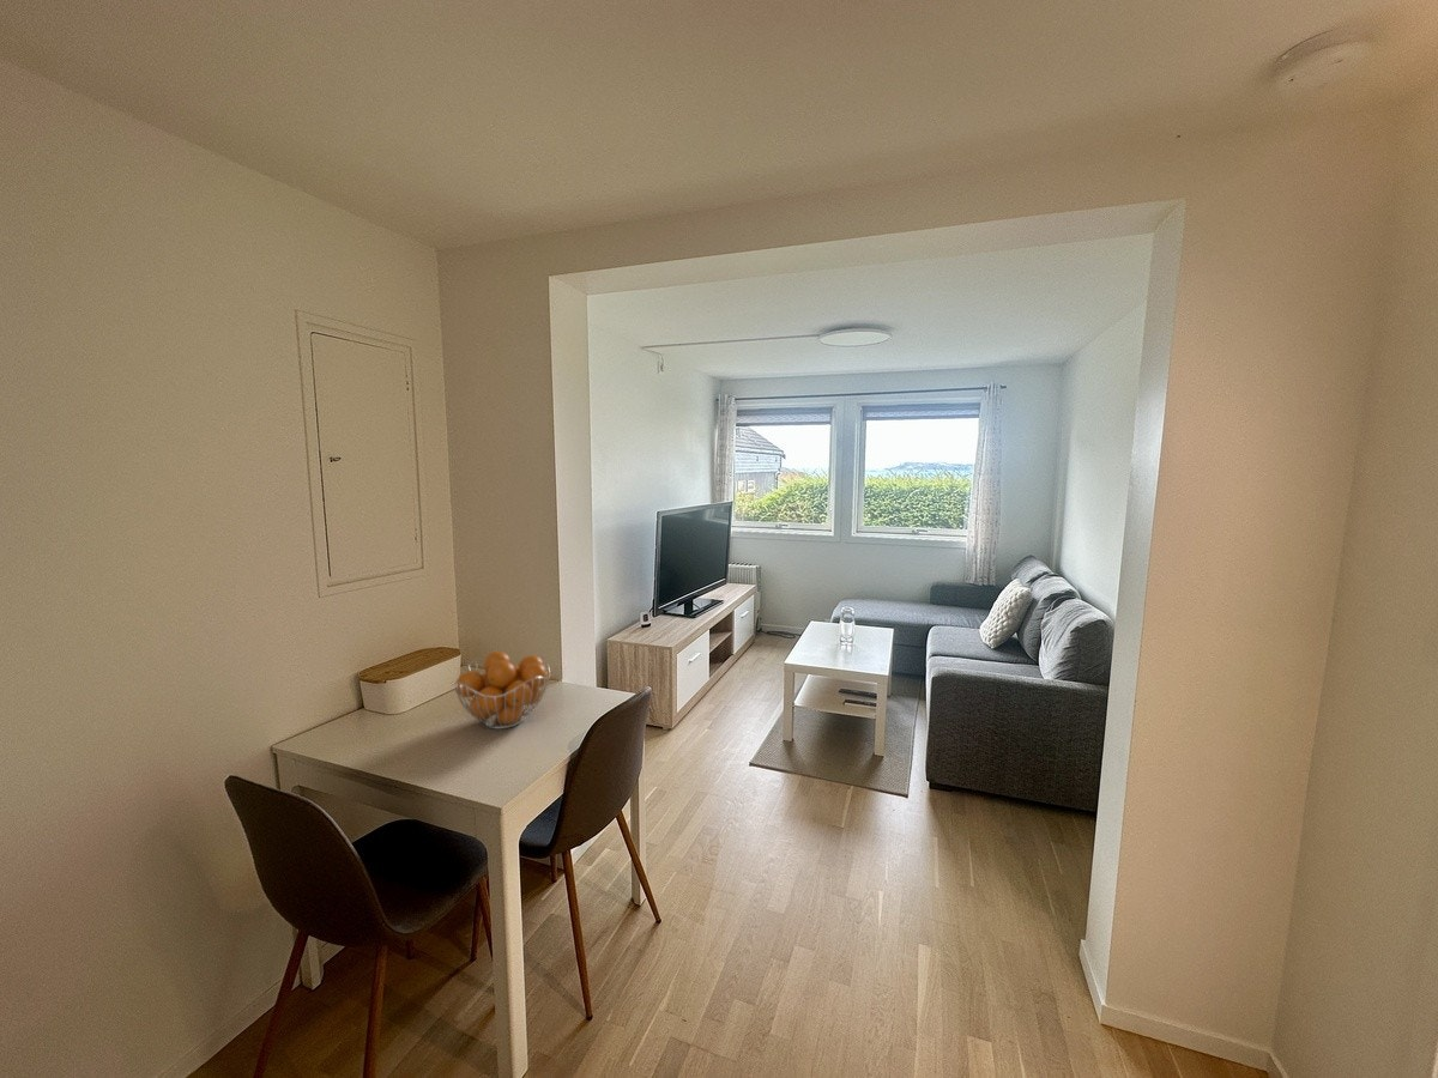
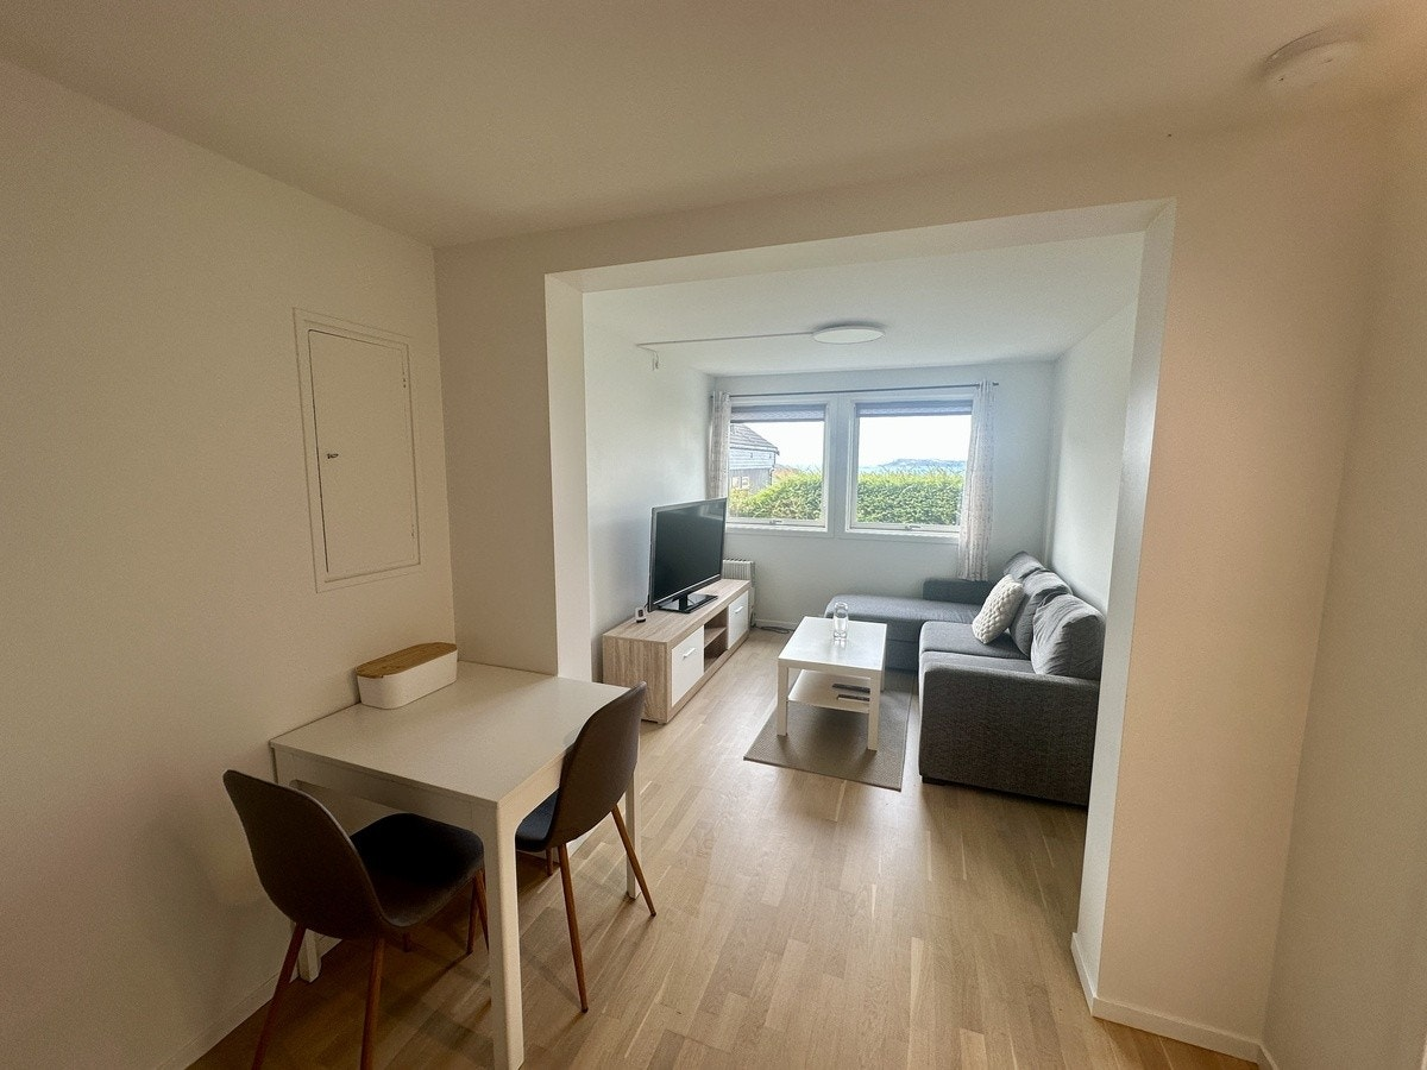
- fruit basket (503, 688)
